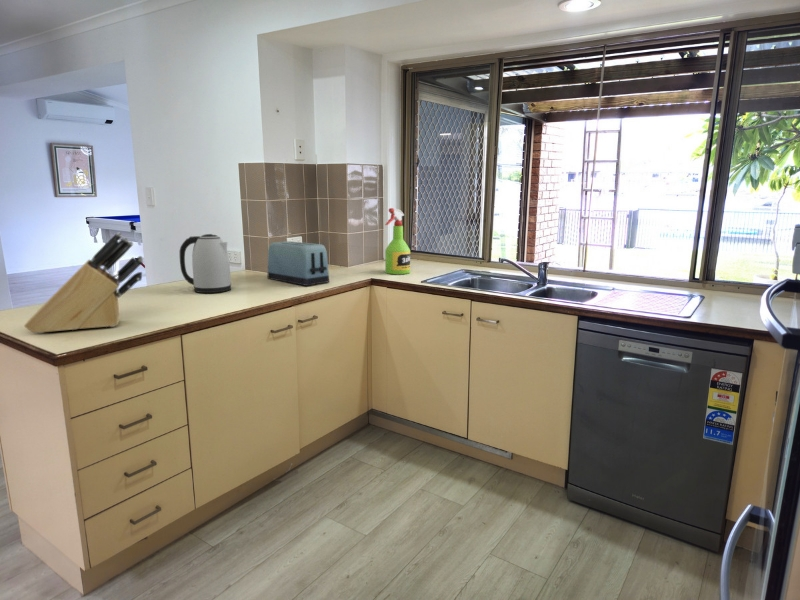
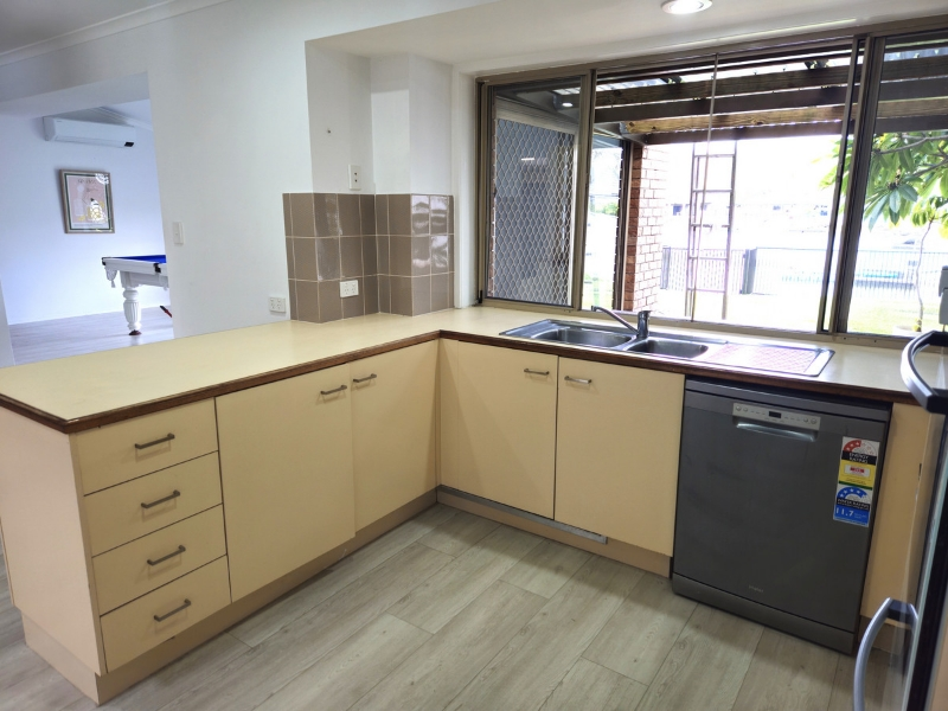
- knife block (86, 280)
- kettle (204, 262)
- toaster (297, 262)
- spray bottle (395, 240)
